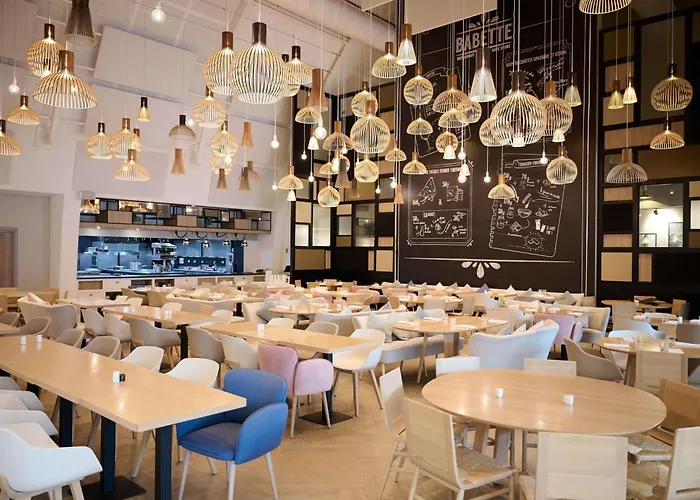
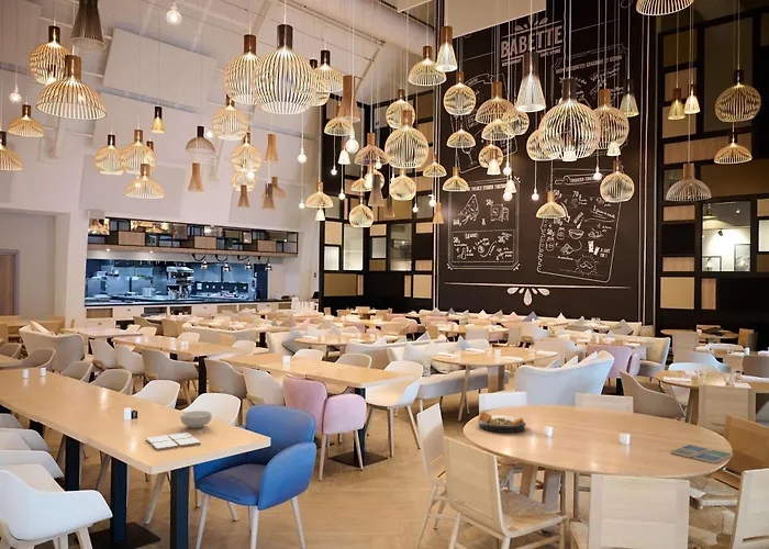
+ plate (501, 422)
+ drink coaster (701, 453)
+ drink coaster (174, 440)
+ cereal bowl (196, 419)
